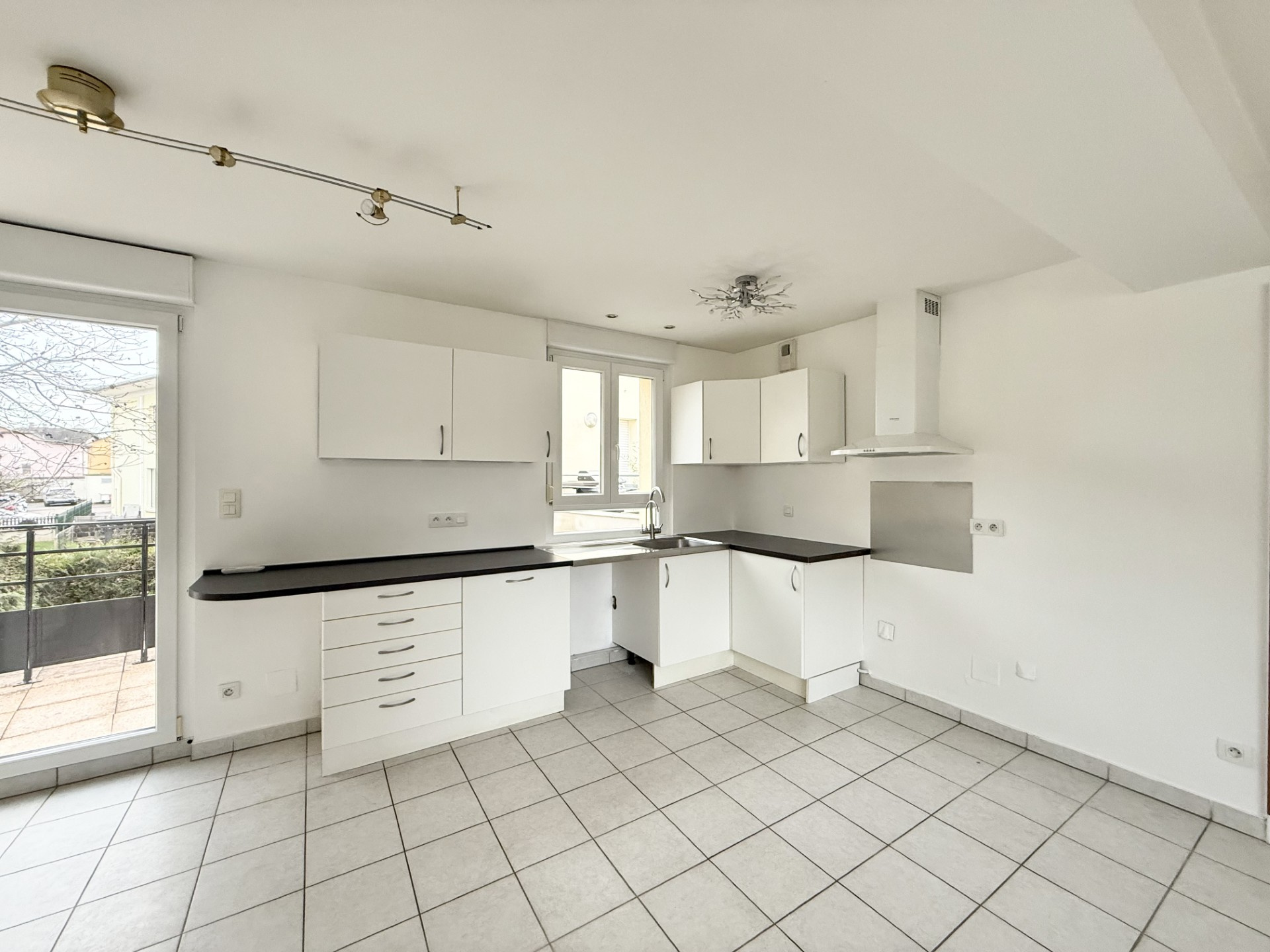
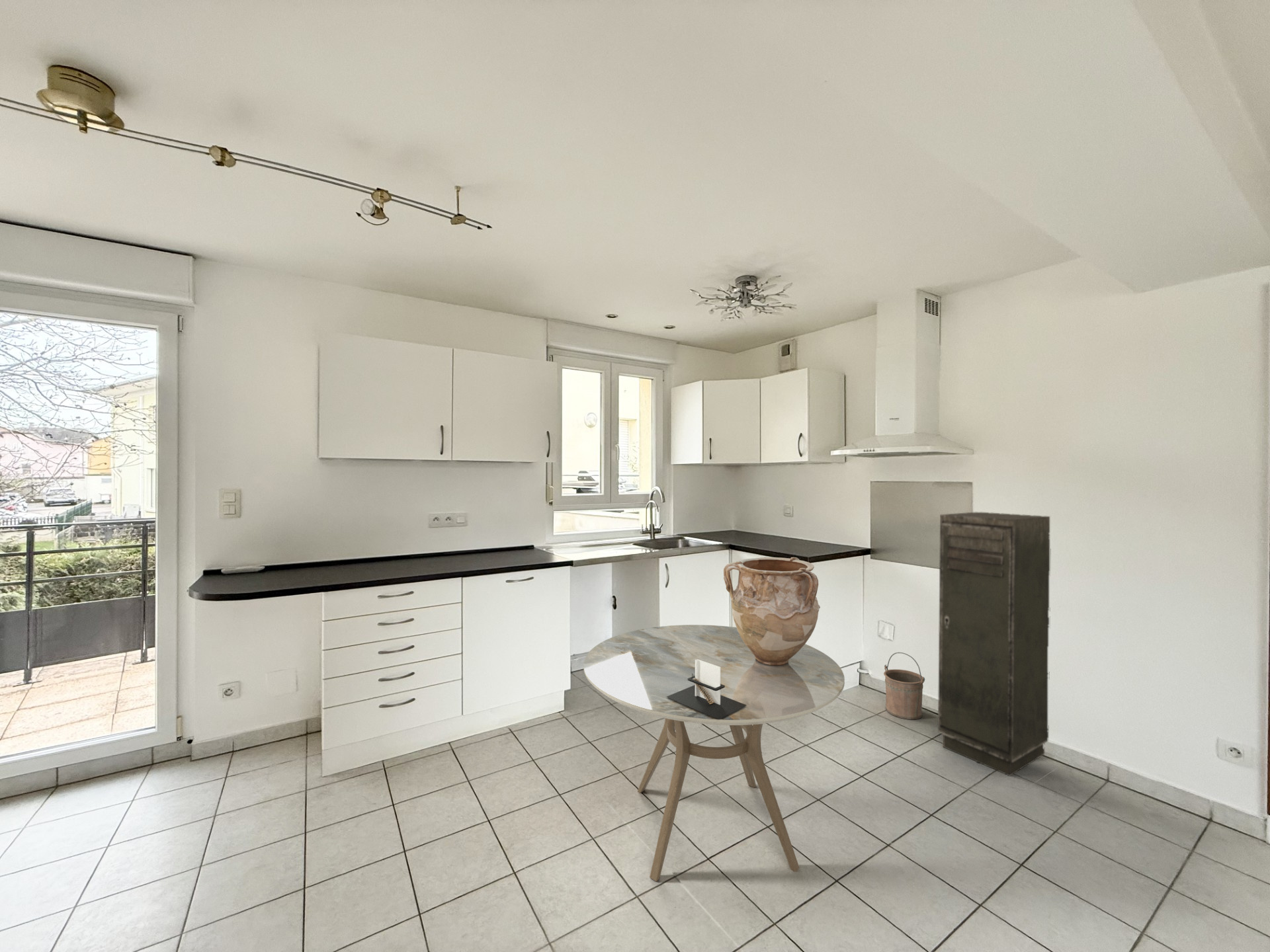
+ storage cabinet (993, 633)
+ vase (776, 609)
+ bucket (904, 682)
+ dining table (708, 746)
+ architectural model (706, 682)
